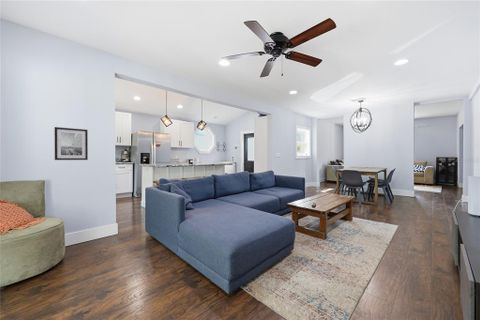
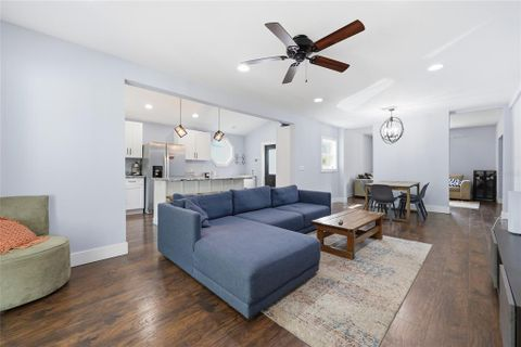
- wall art (71, 144)
